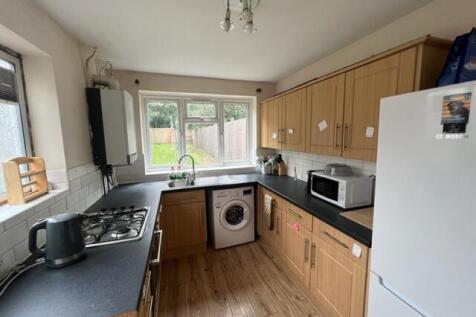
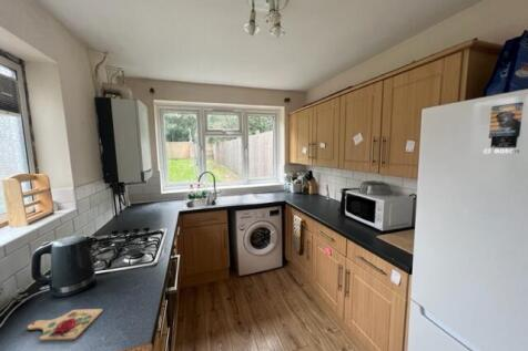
+ cutting board (60, 321)
